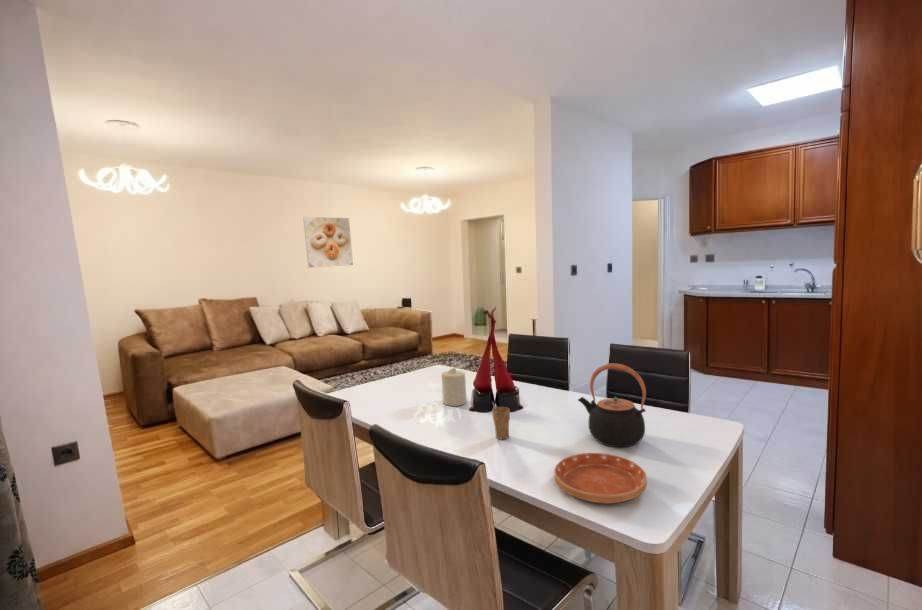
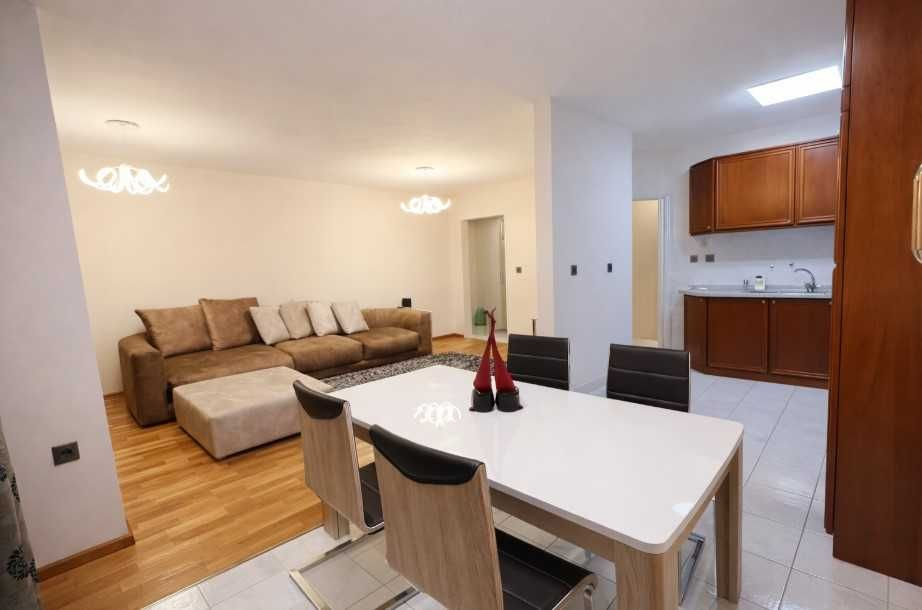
- candle (453, 384)
- saucer (599, 478)
- cup (501, 419)
- teapot (610, 400)
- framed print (329, 242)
